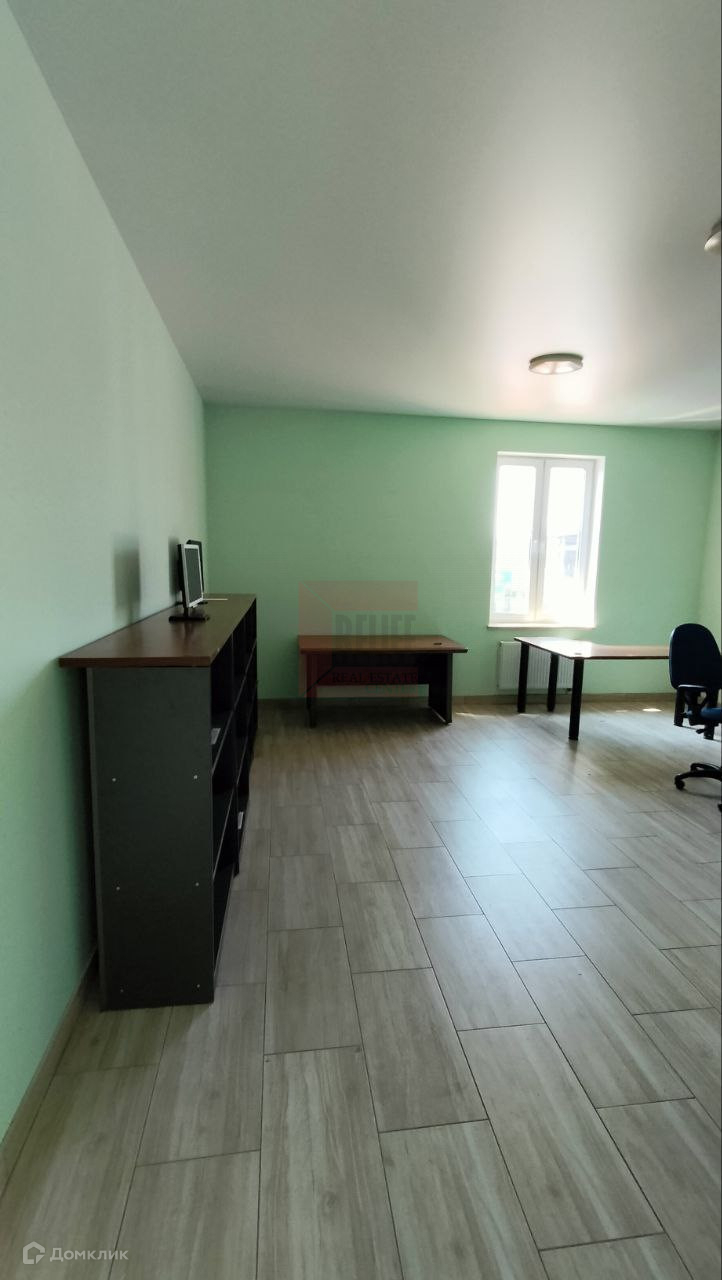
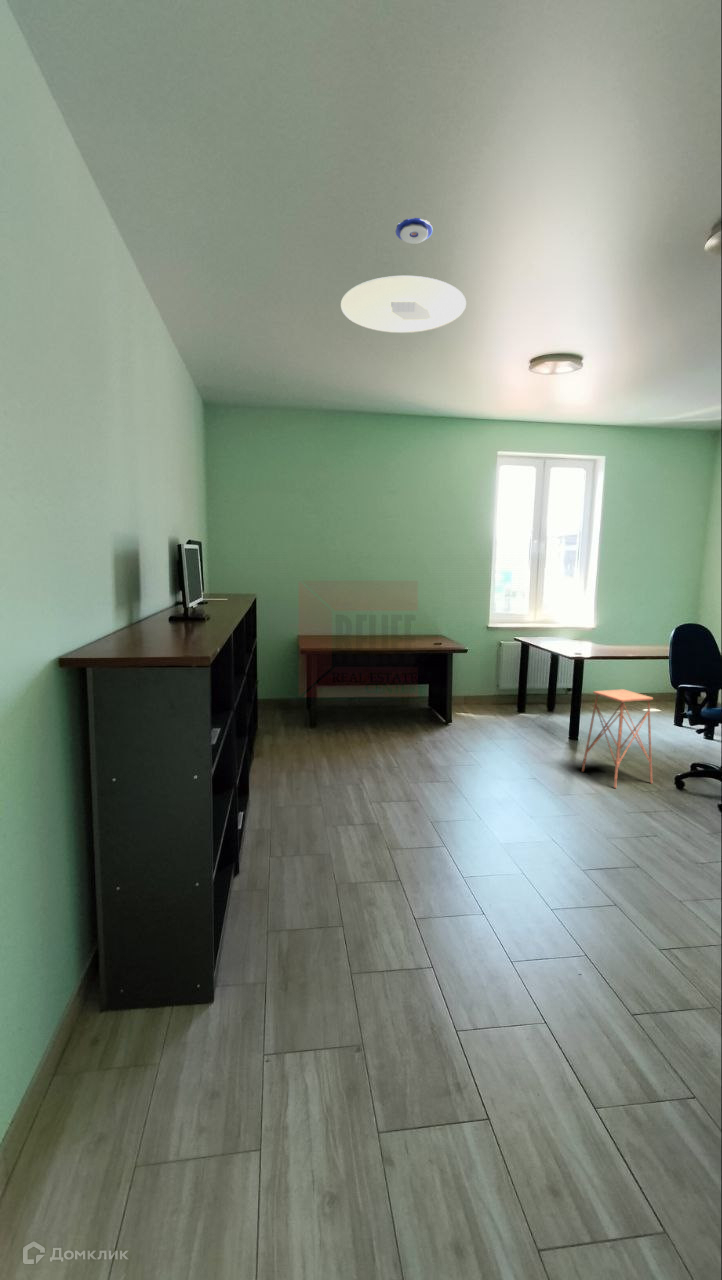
+ side table (619, 736)
+ ceiling light (403, 300)
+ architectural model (414, 228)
